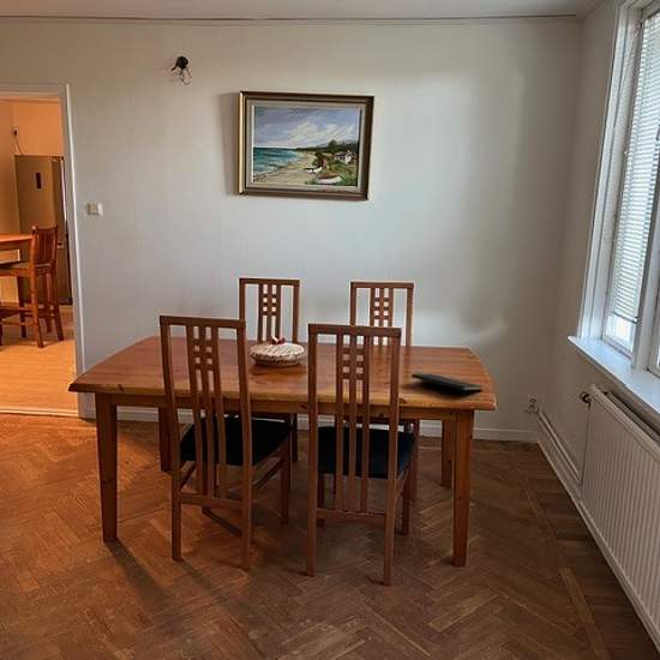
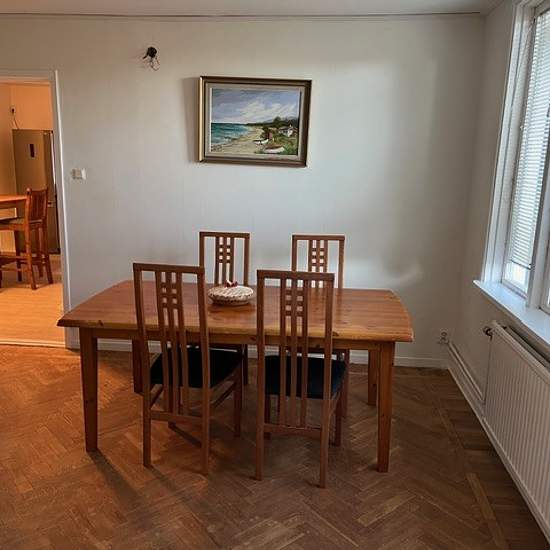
- notepad (446, 382)
